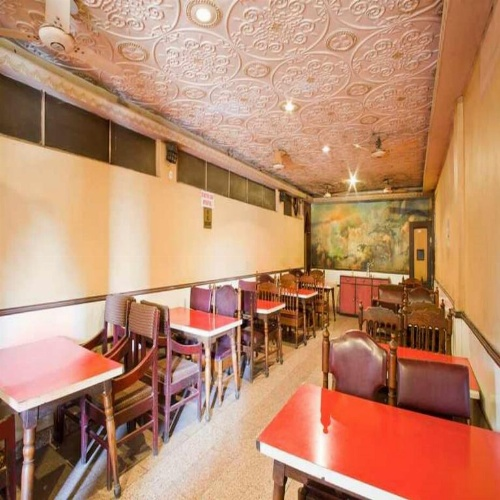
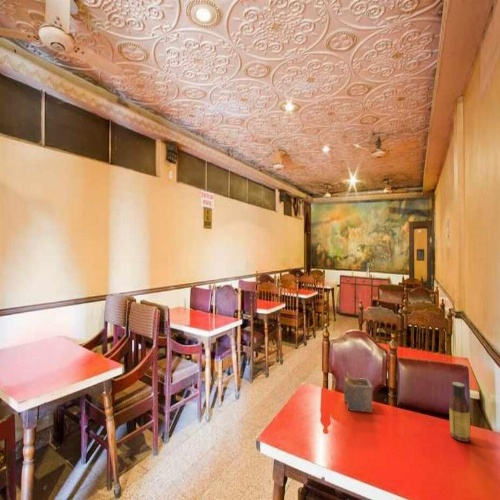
+ sauce bottle (459, 410)
+ napkin holder (357, 389)
